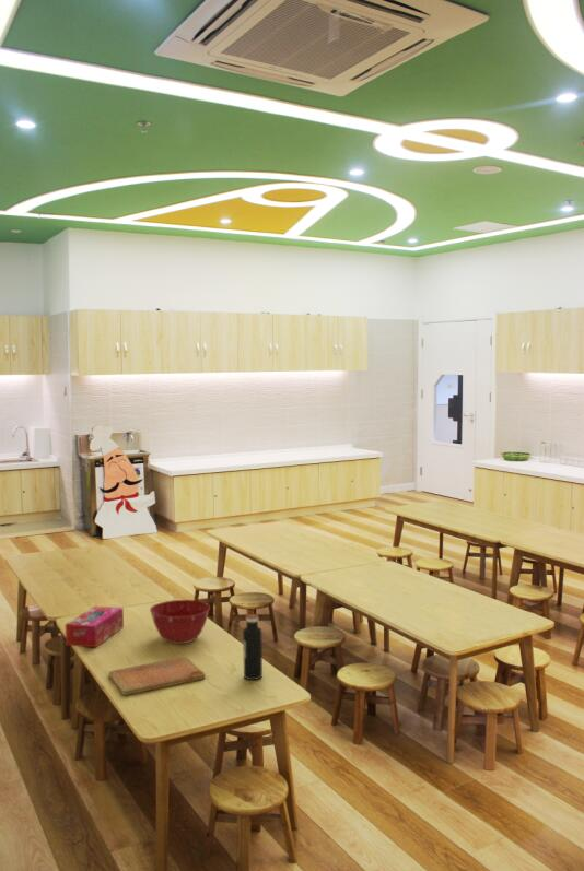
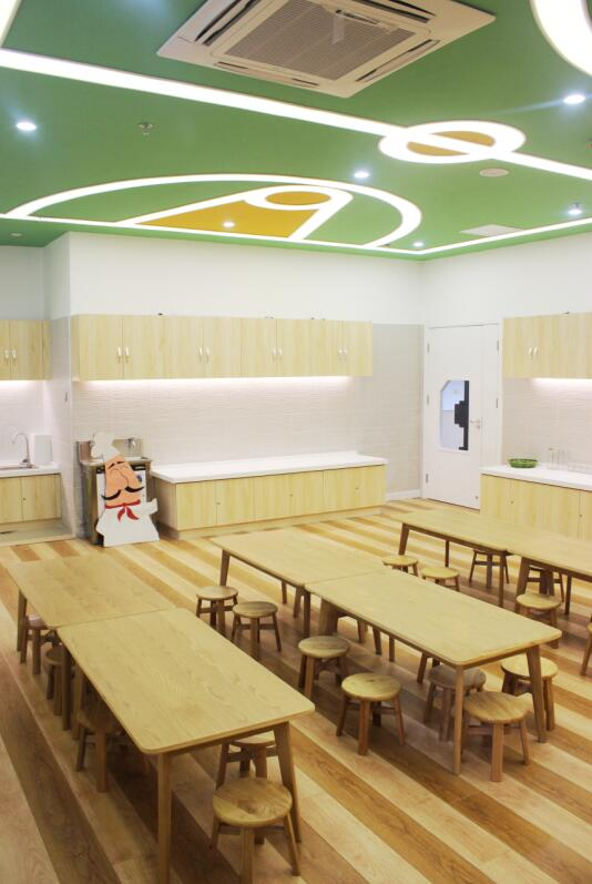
- tissue box (95, 625)
- cutting board (156, 674)
- water bottle (253, 646)
- mixing bowl (180, 623)
